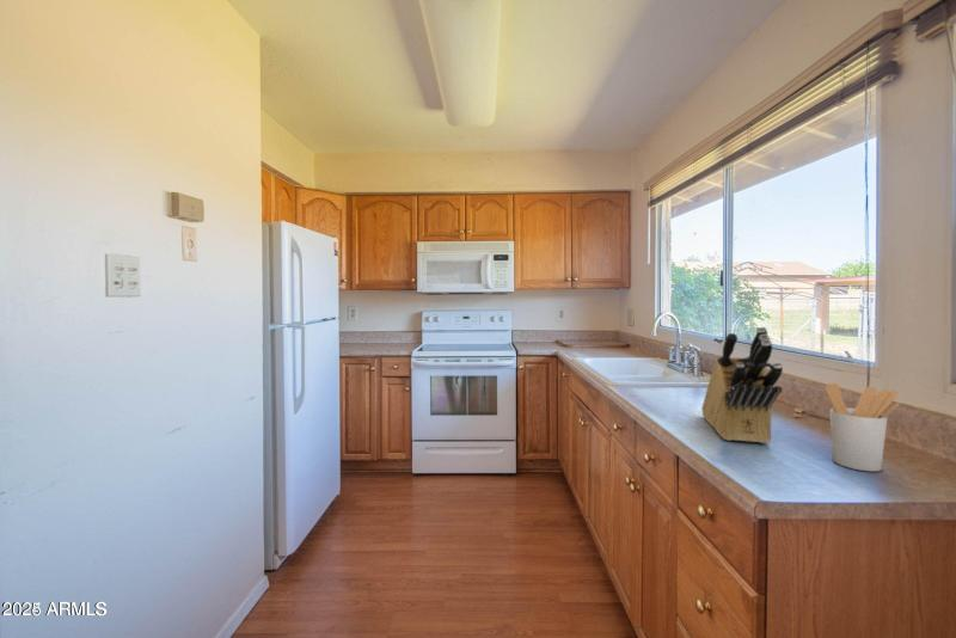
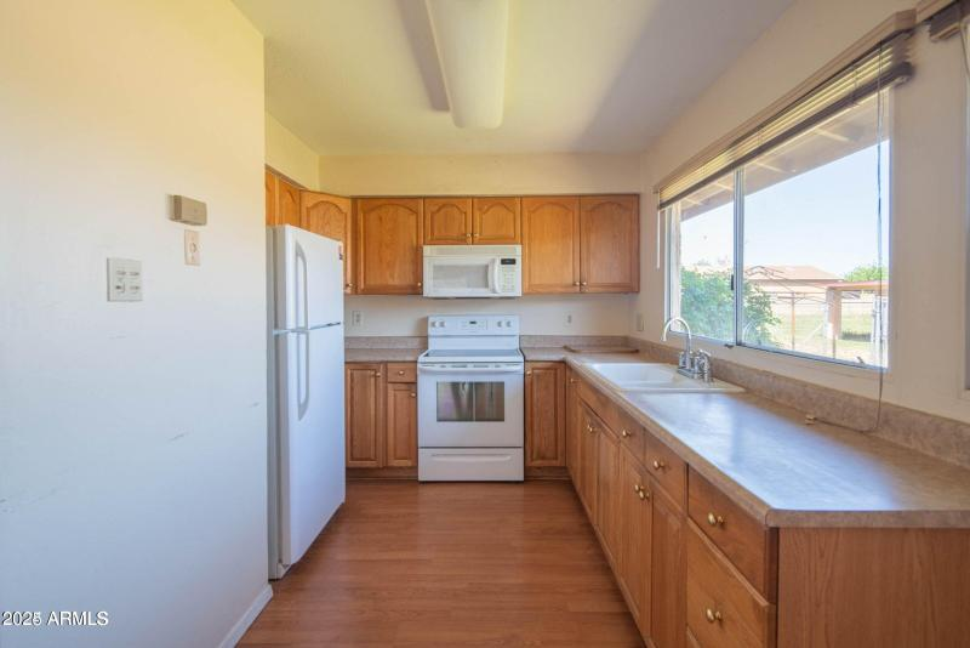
- knife block (737, 379)
- utensil holder (864, 424)
